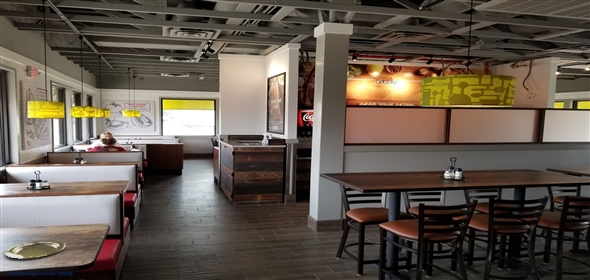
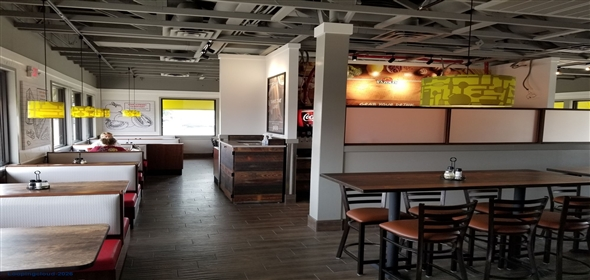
- plate (36, 249)
